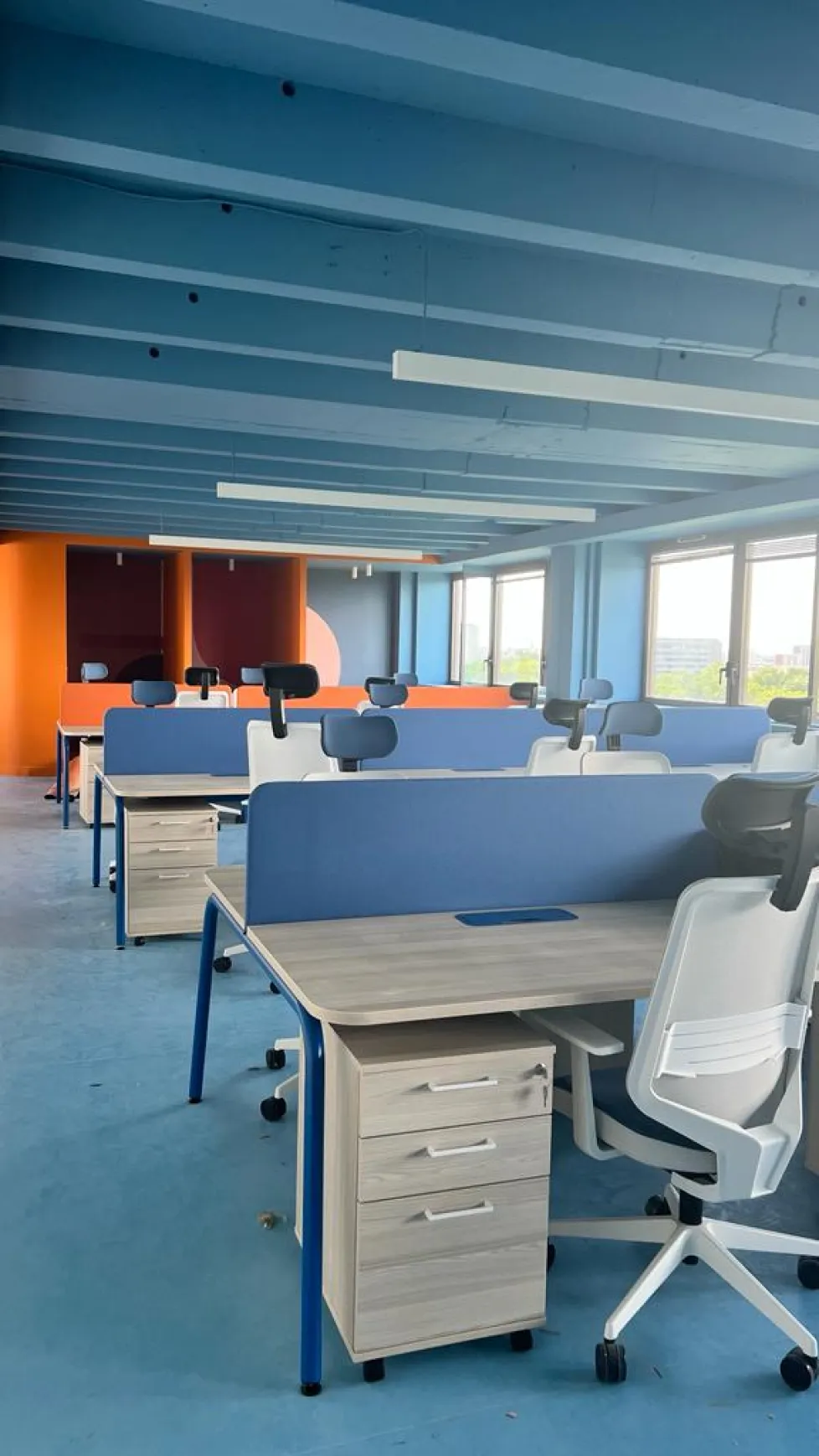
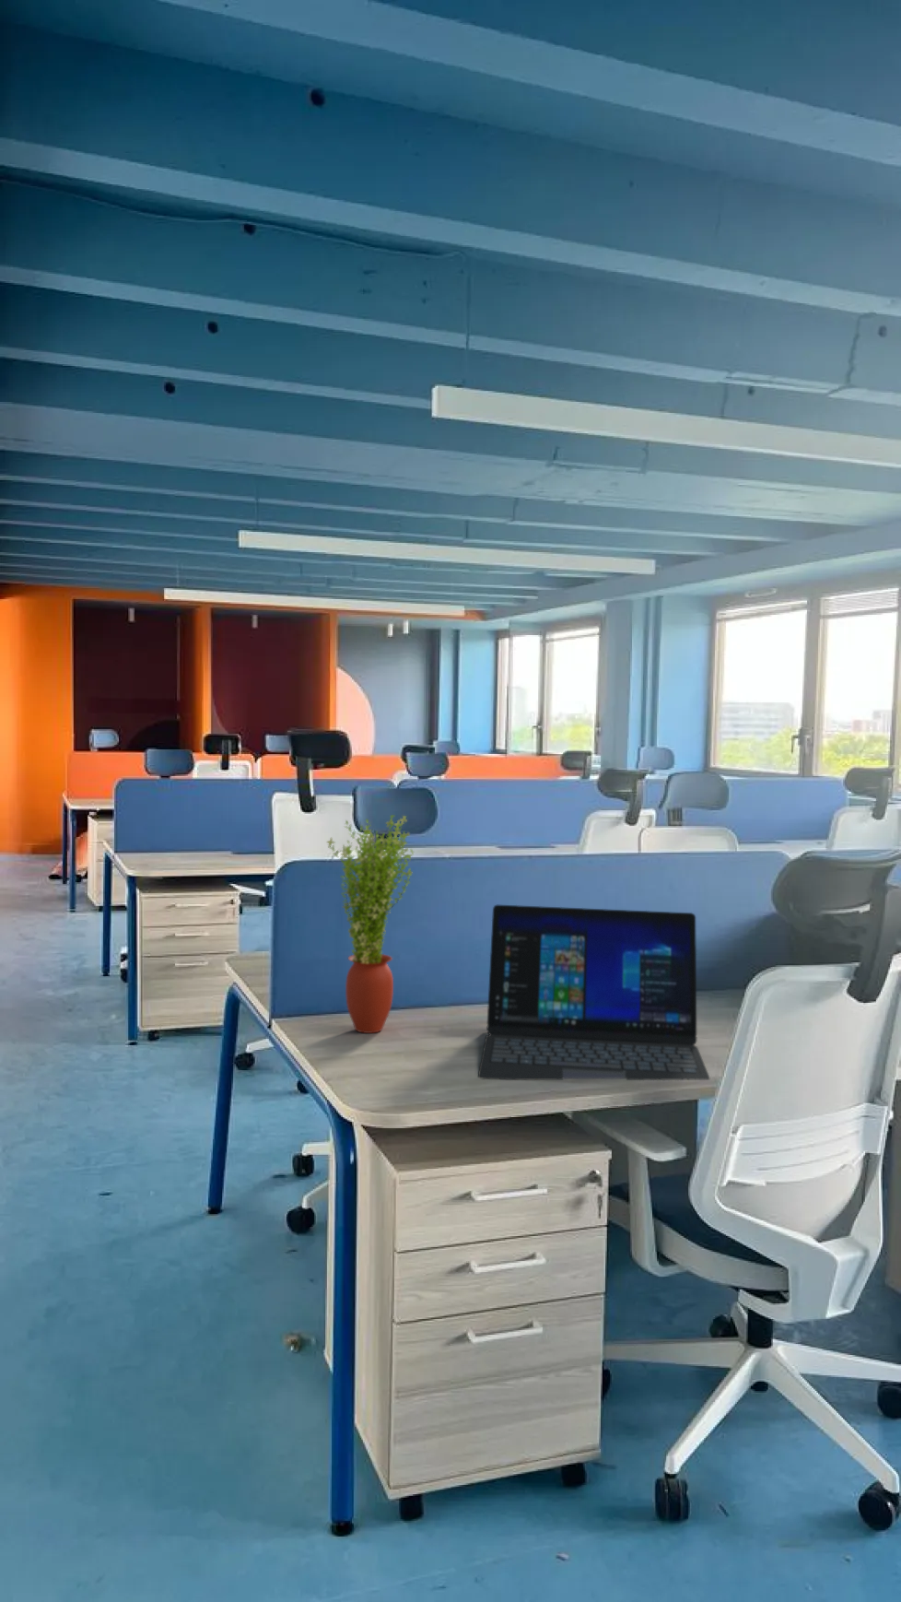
+ potted plant (372, 920)
+ laptop (594, 990)
